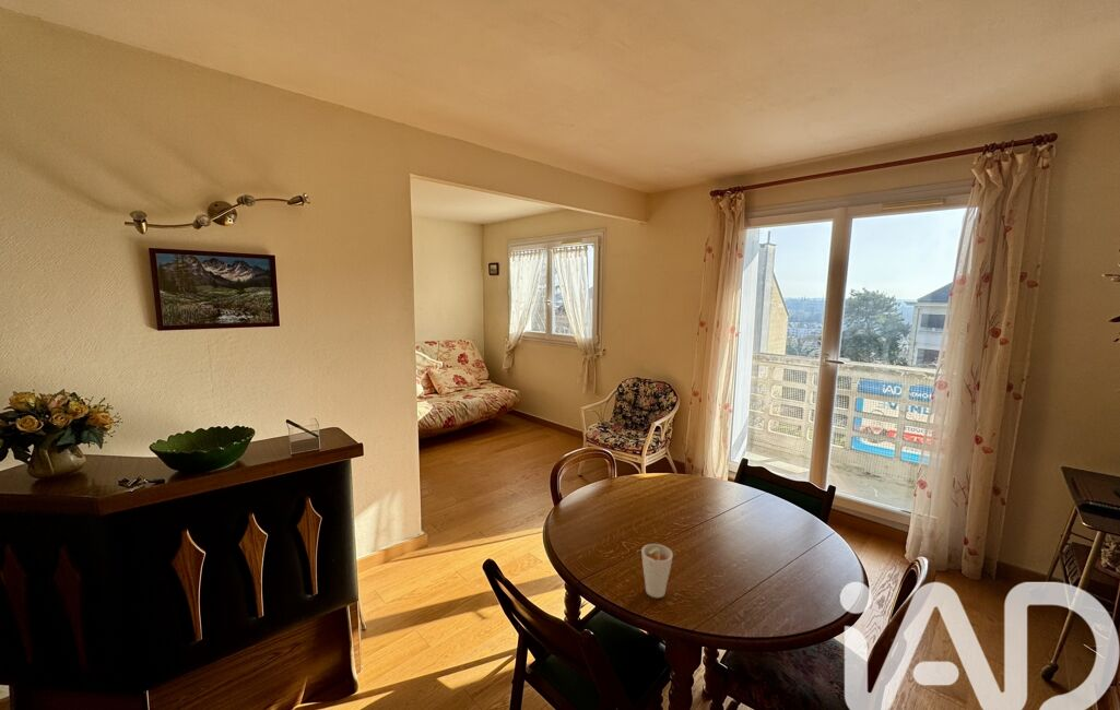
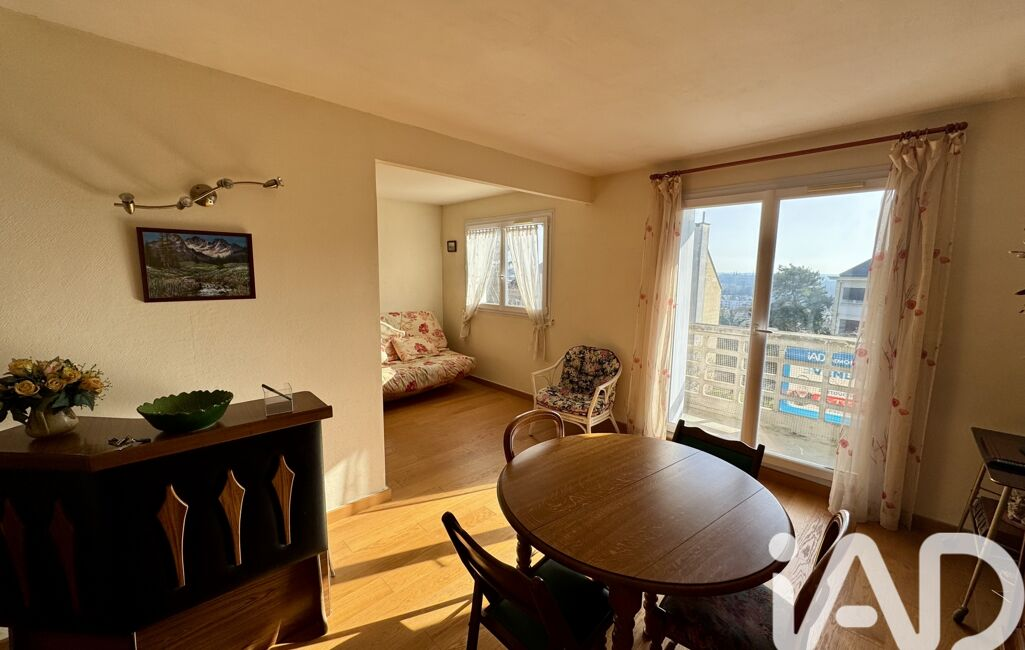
- cup (653, 568)
